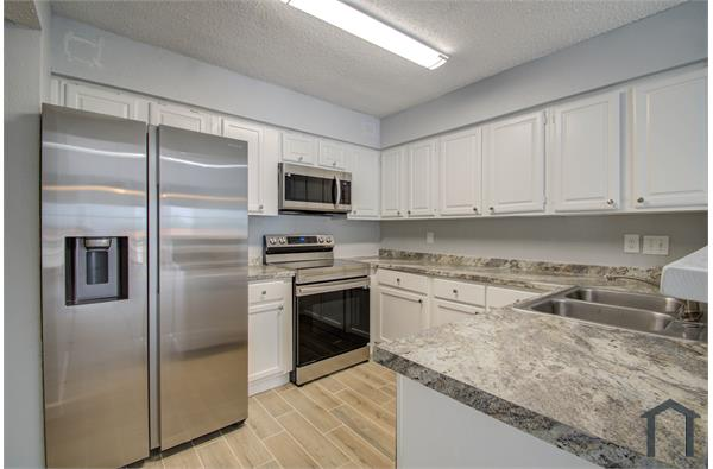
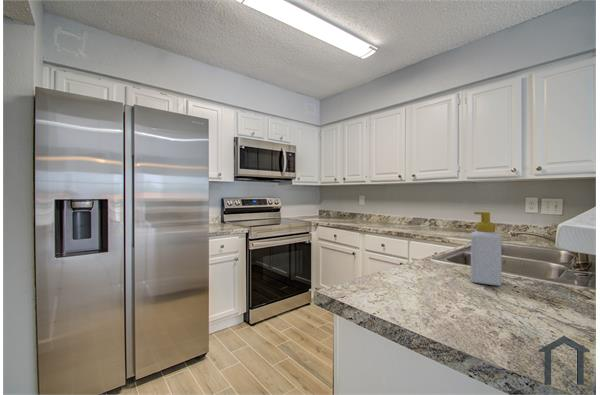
+ soap bottle (485, 247)
